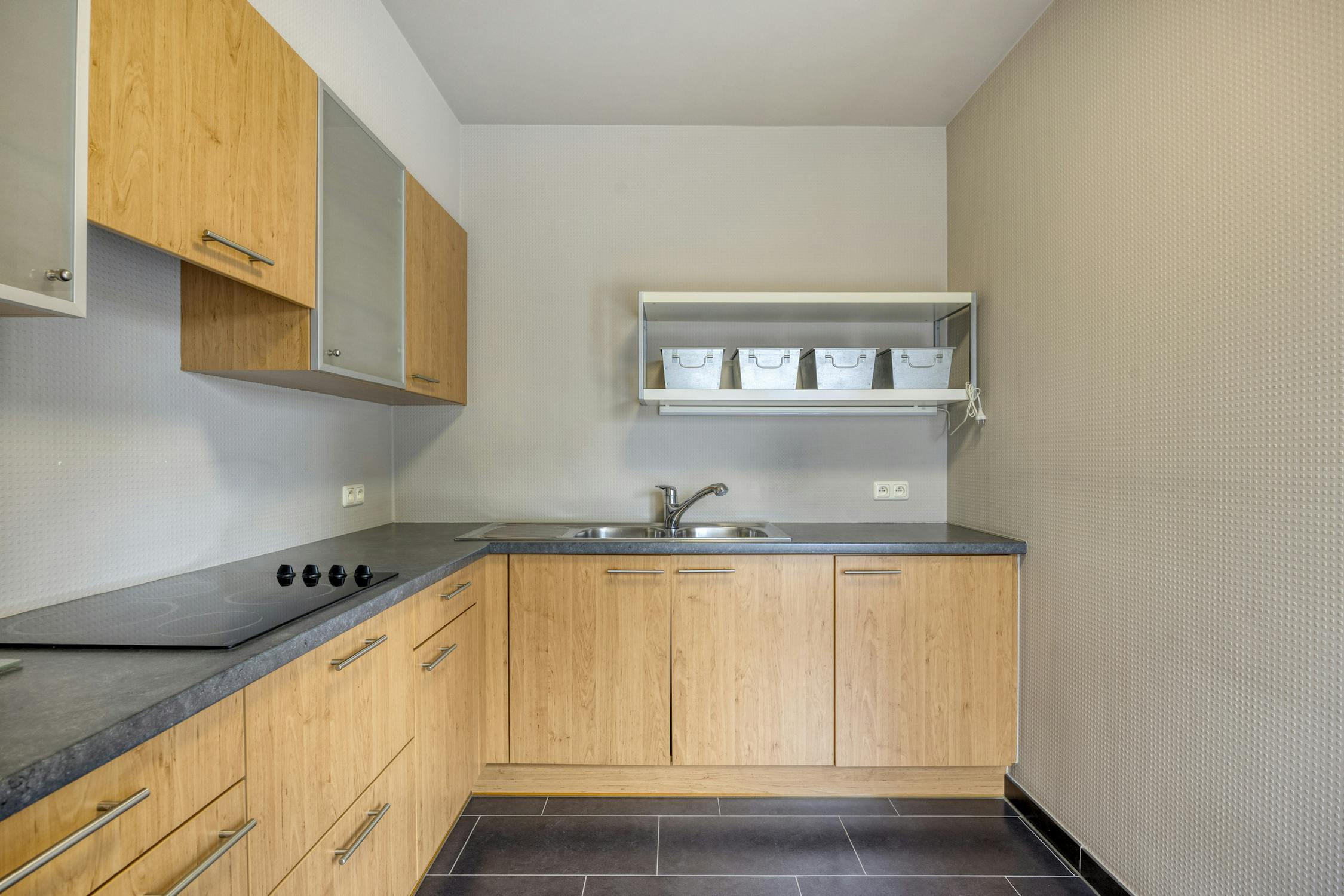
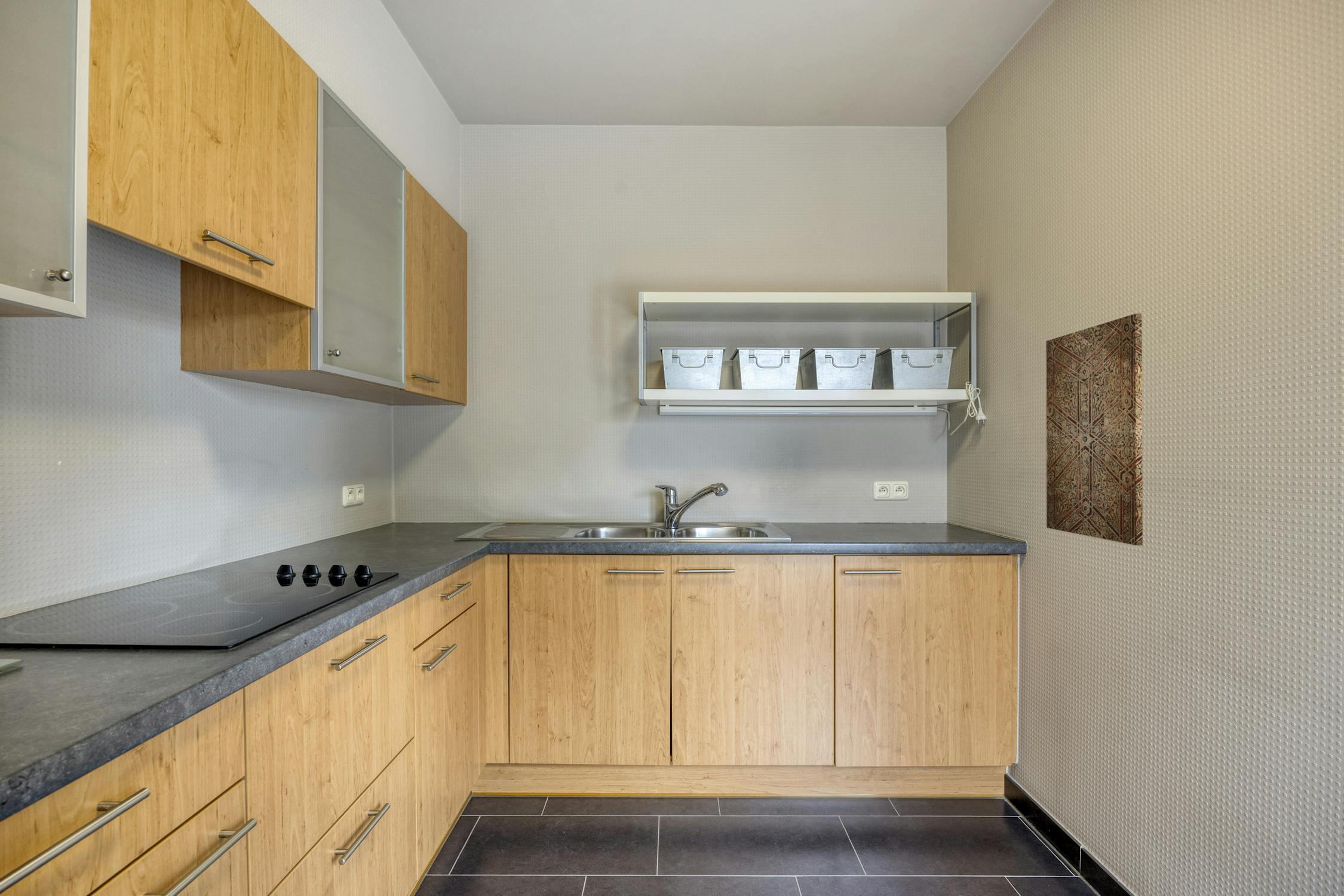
+ wall art (1089, 432)
